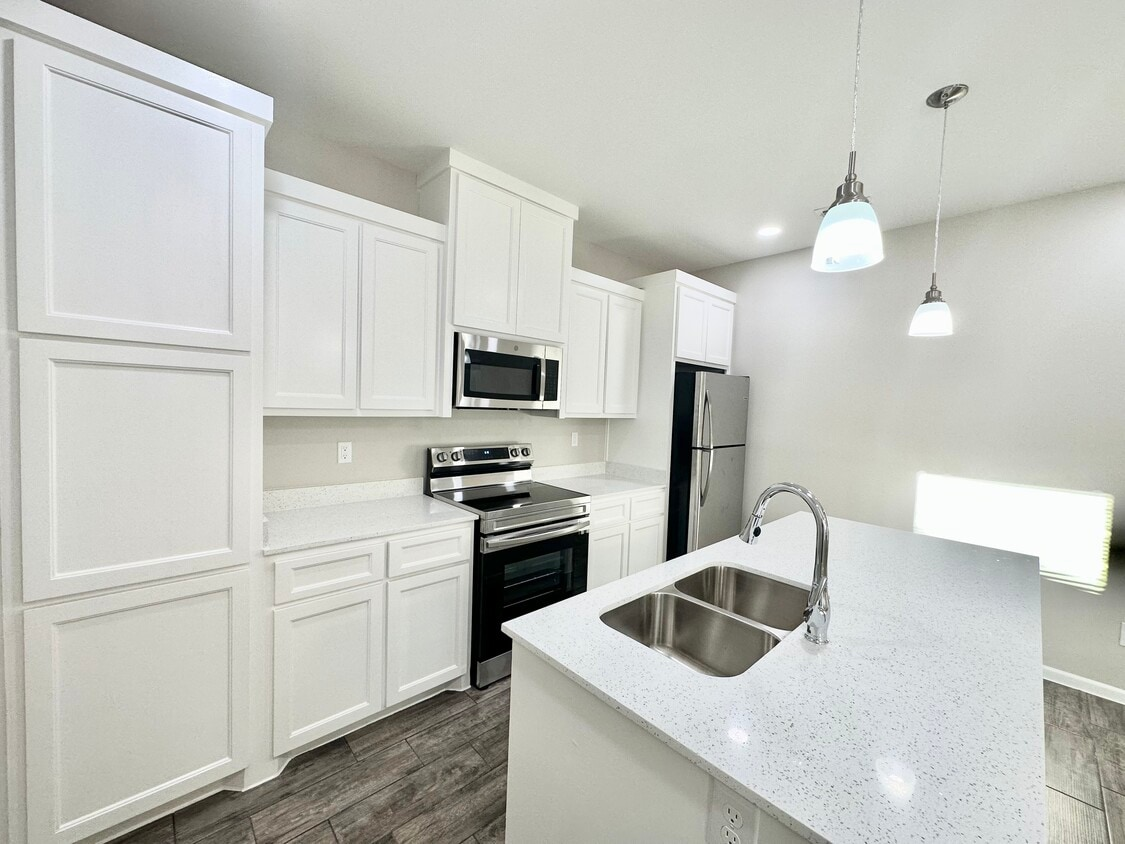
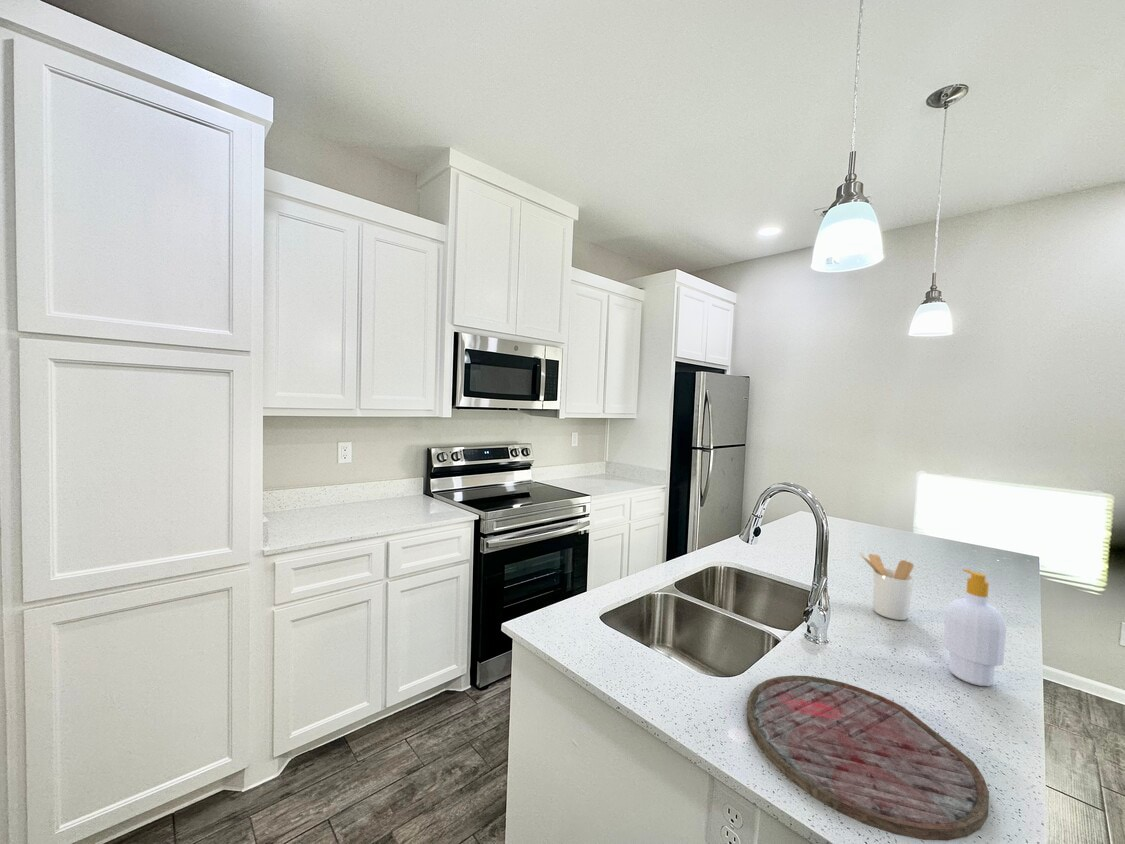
+ soap bottle (974, 626)
+ utensil holder (883, 583)
+ cutting board (853, 739)
